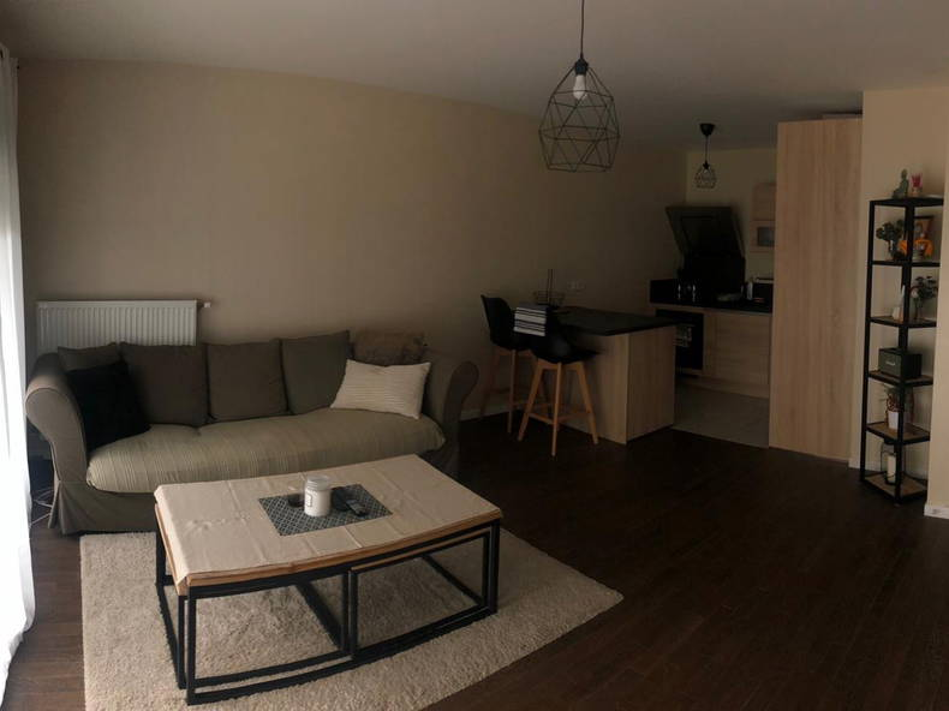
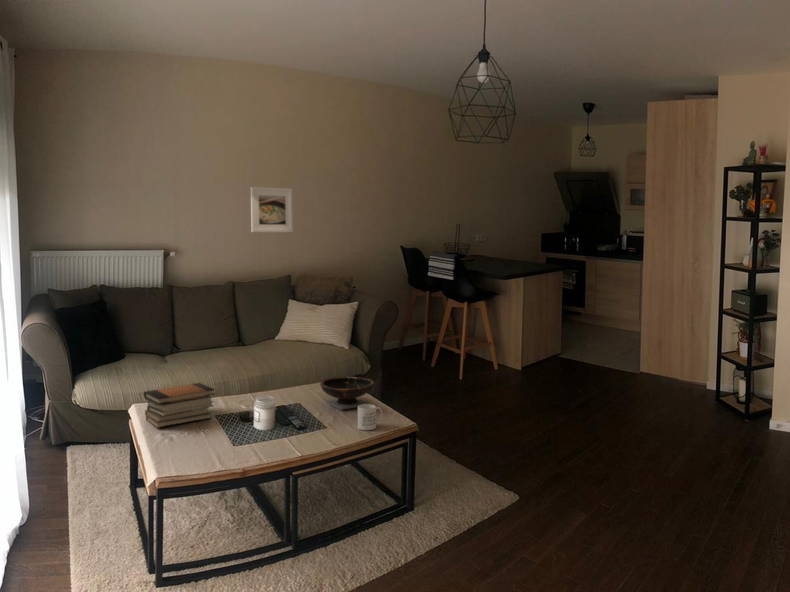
+ bowl (347, 392)
+ mug (370, 416)
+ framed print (272, 210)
+ book stack (180, 404)
